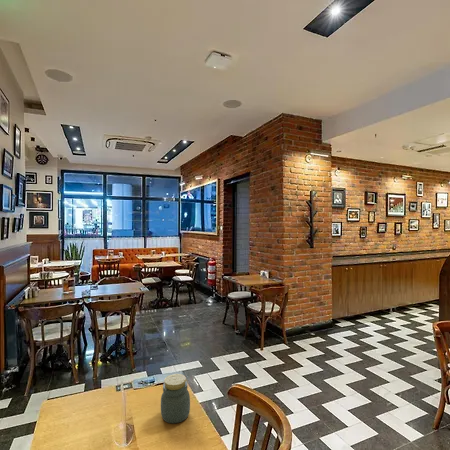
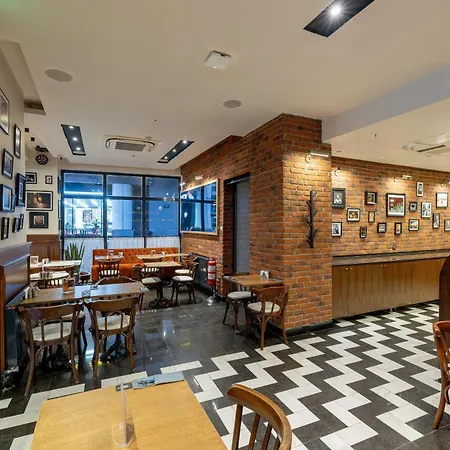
- jar (175, 396)
